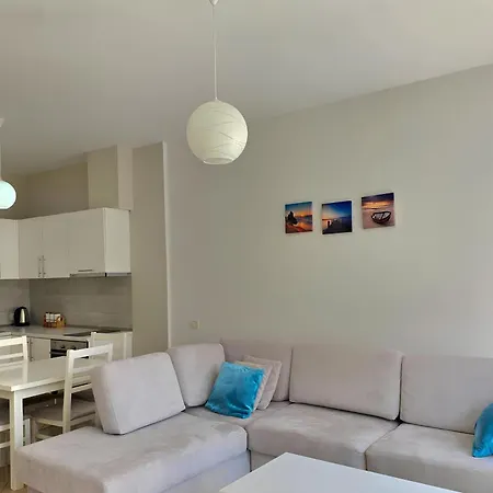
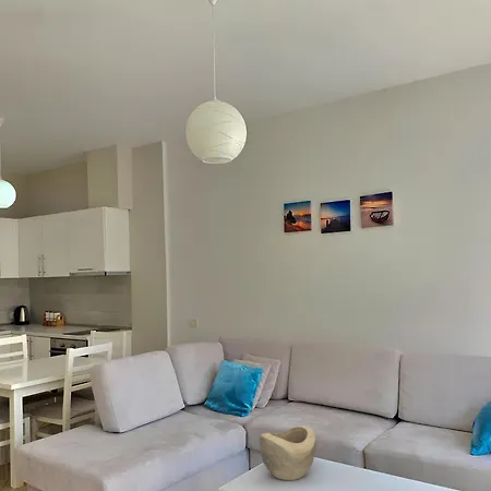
+ decorative bowl (287, 452)
